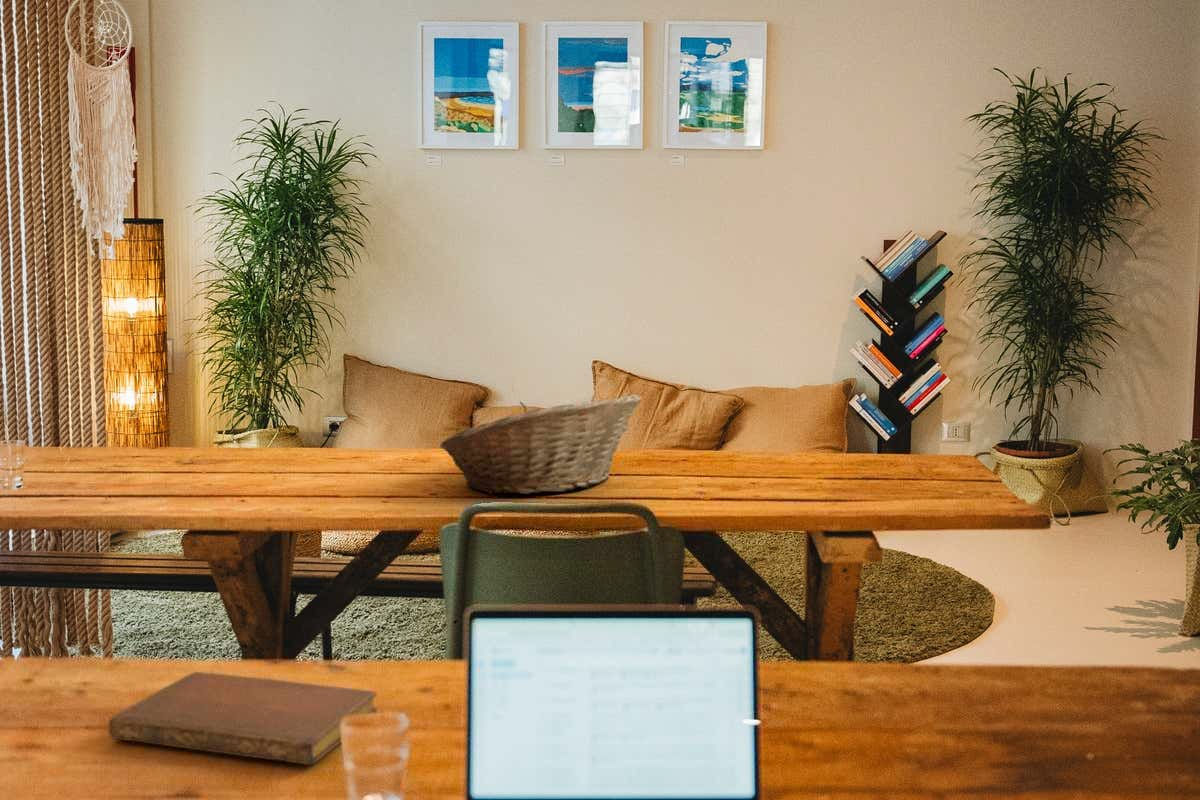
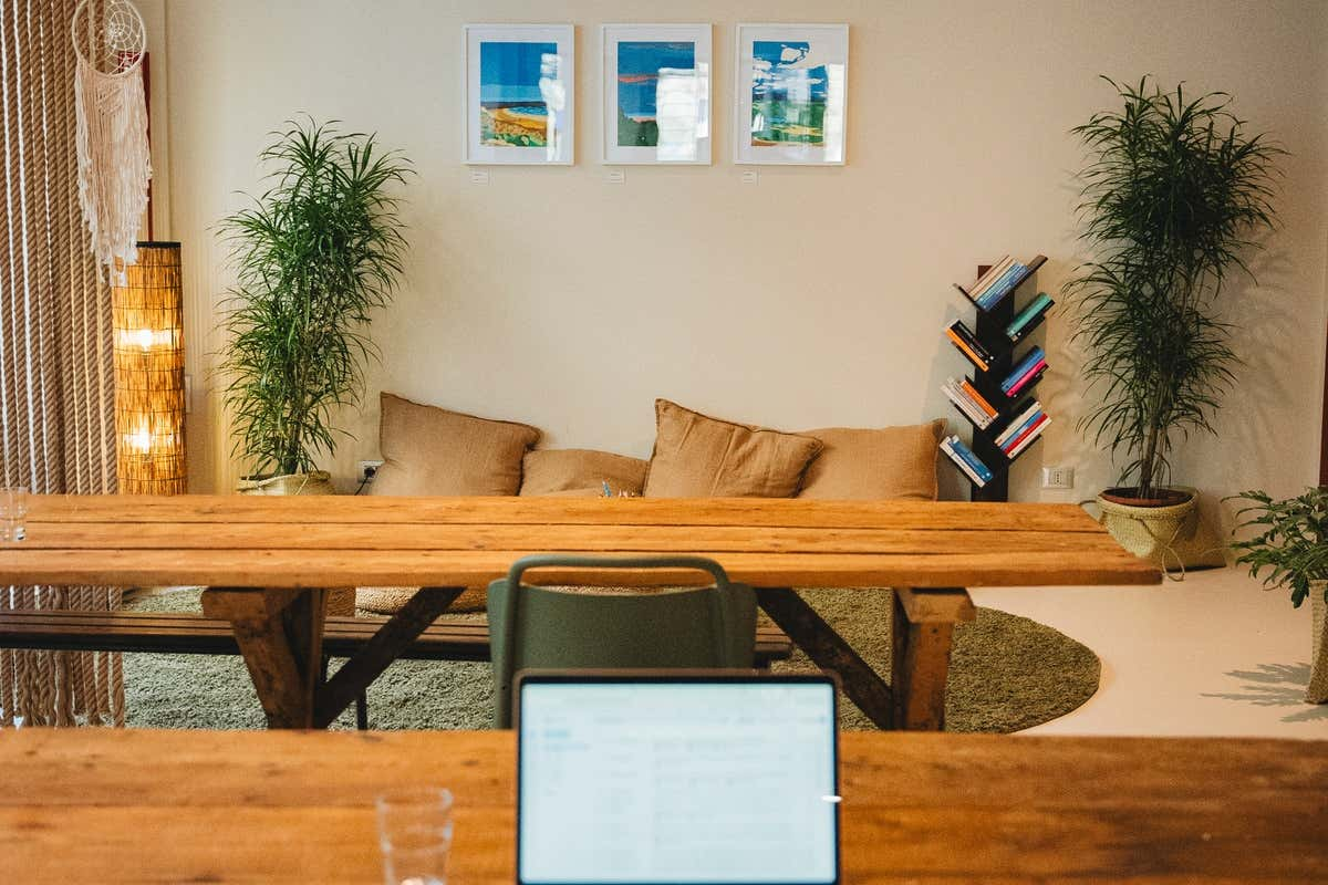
- notebook (248, 714)
- fruit basket (544, 437)
